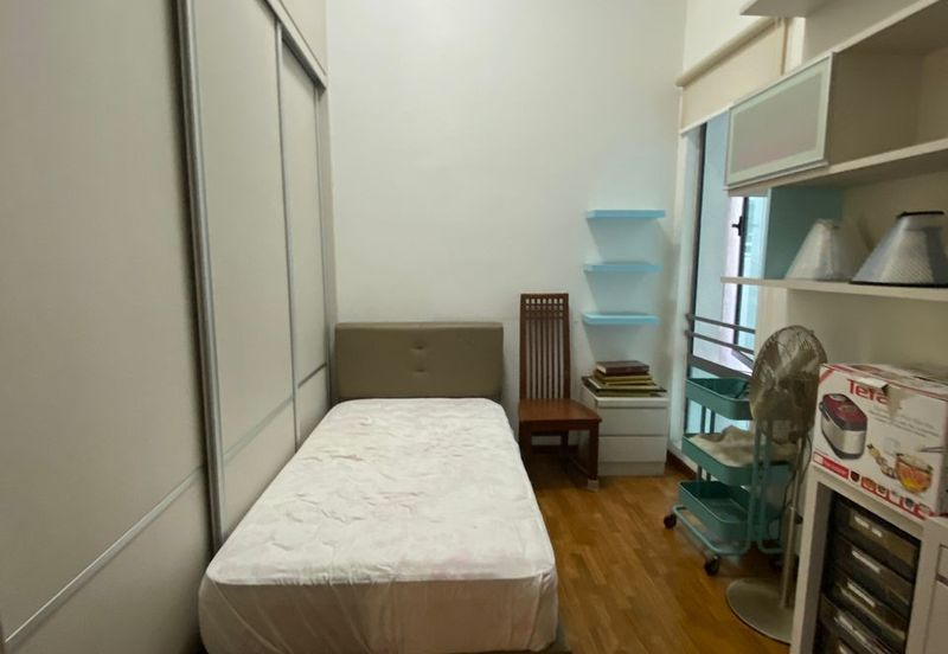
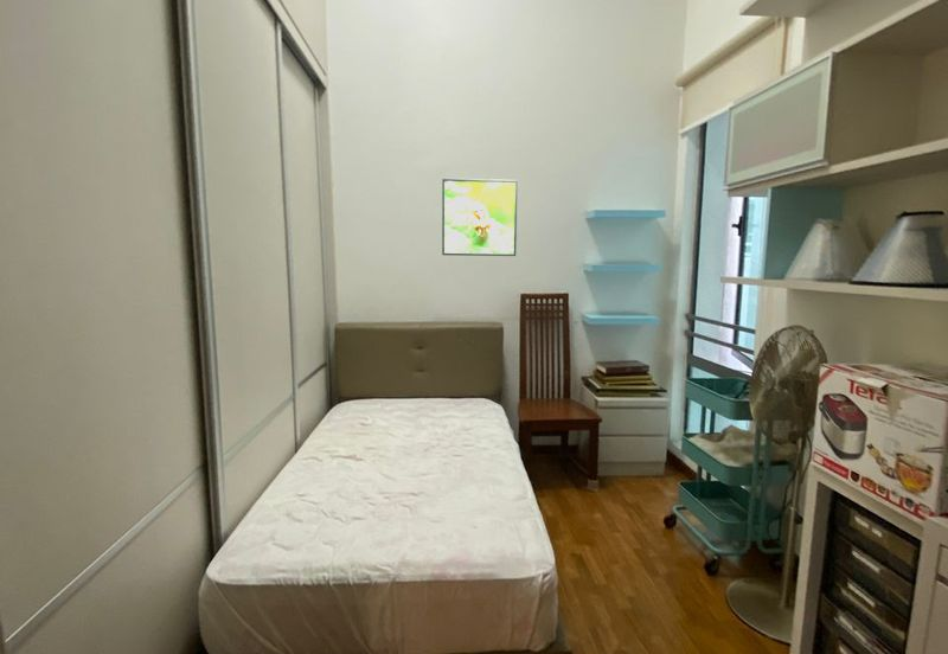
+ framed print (479, 217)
